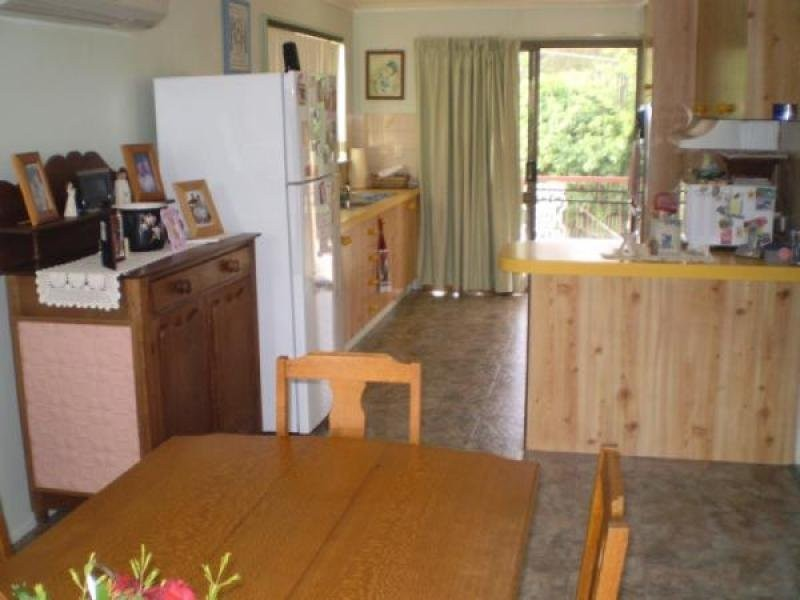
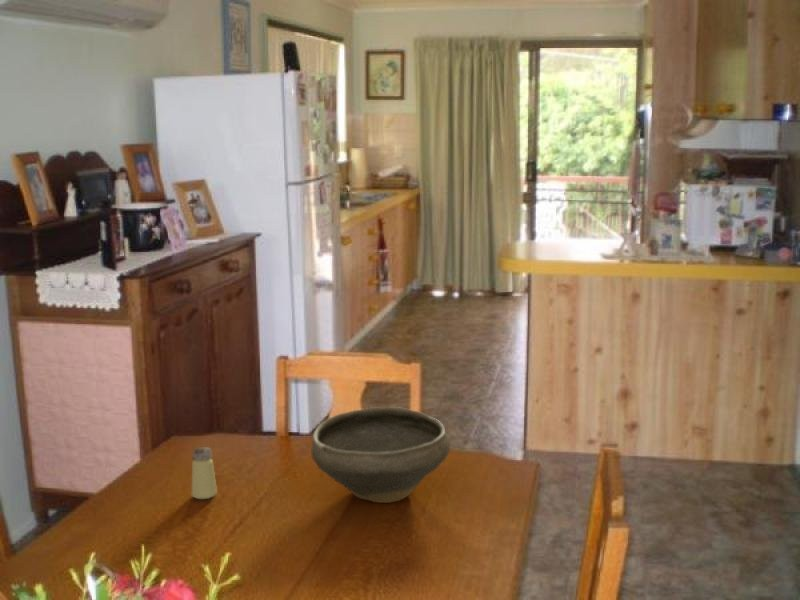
+ bowl (380, 459)
+ saltshaker (203, 472)
